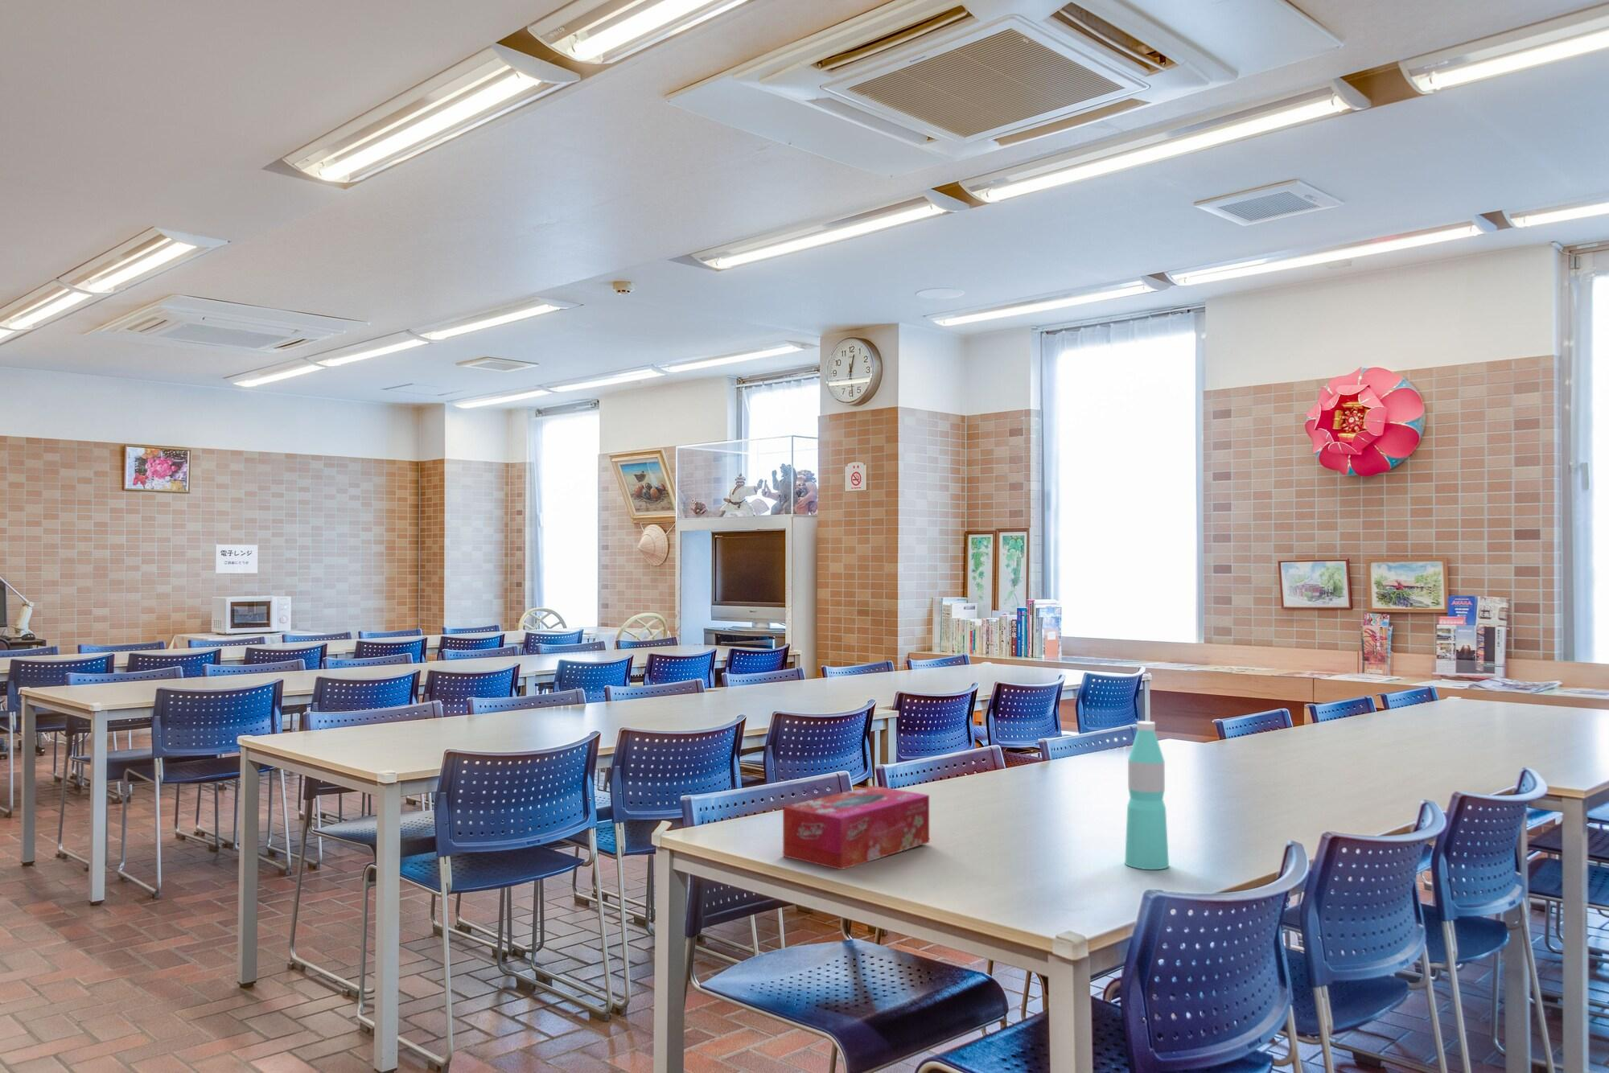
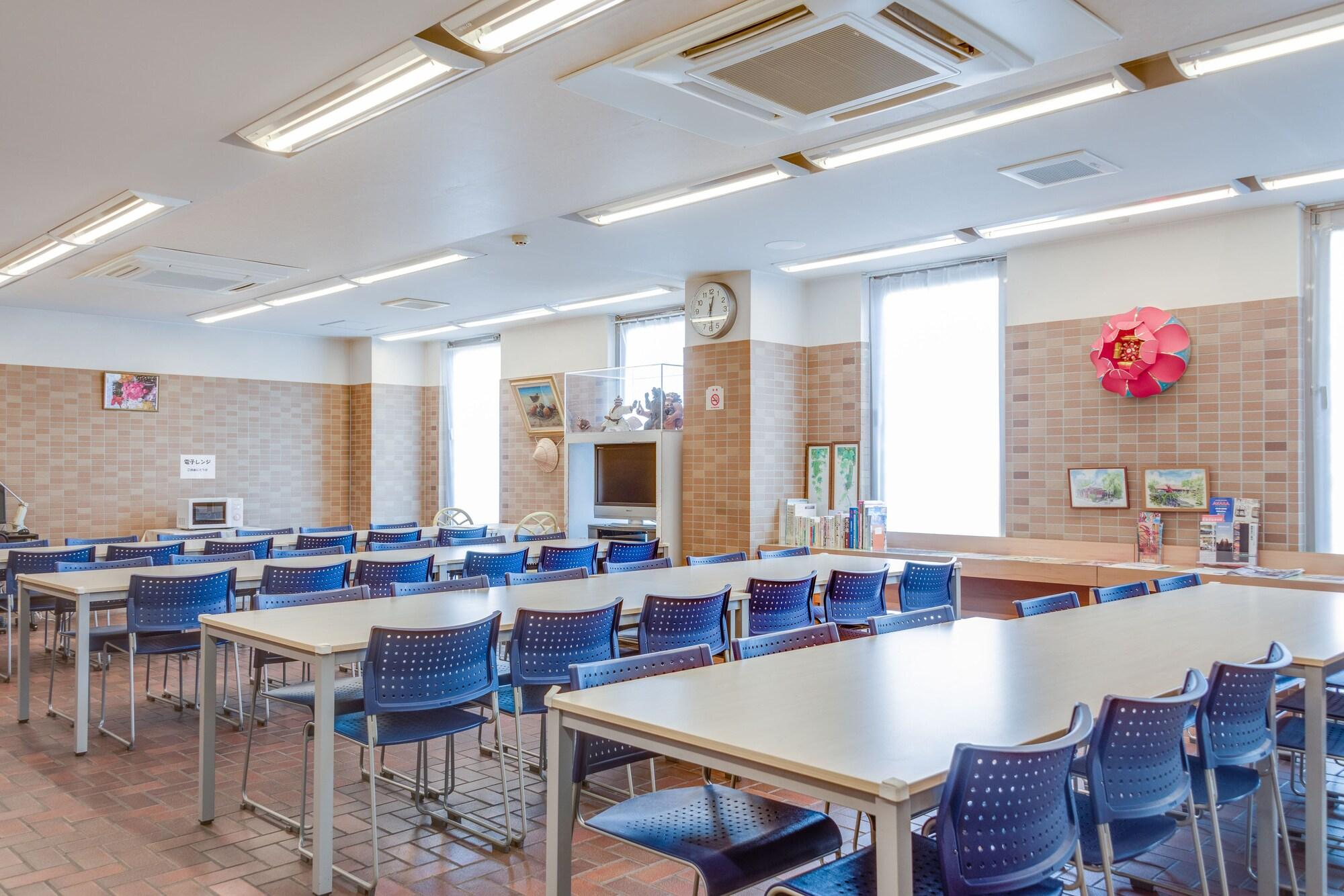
- tissue box (857, 824)
- water bottle (1146, 793)
